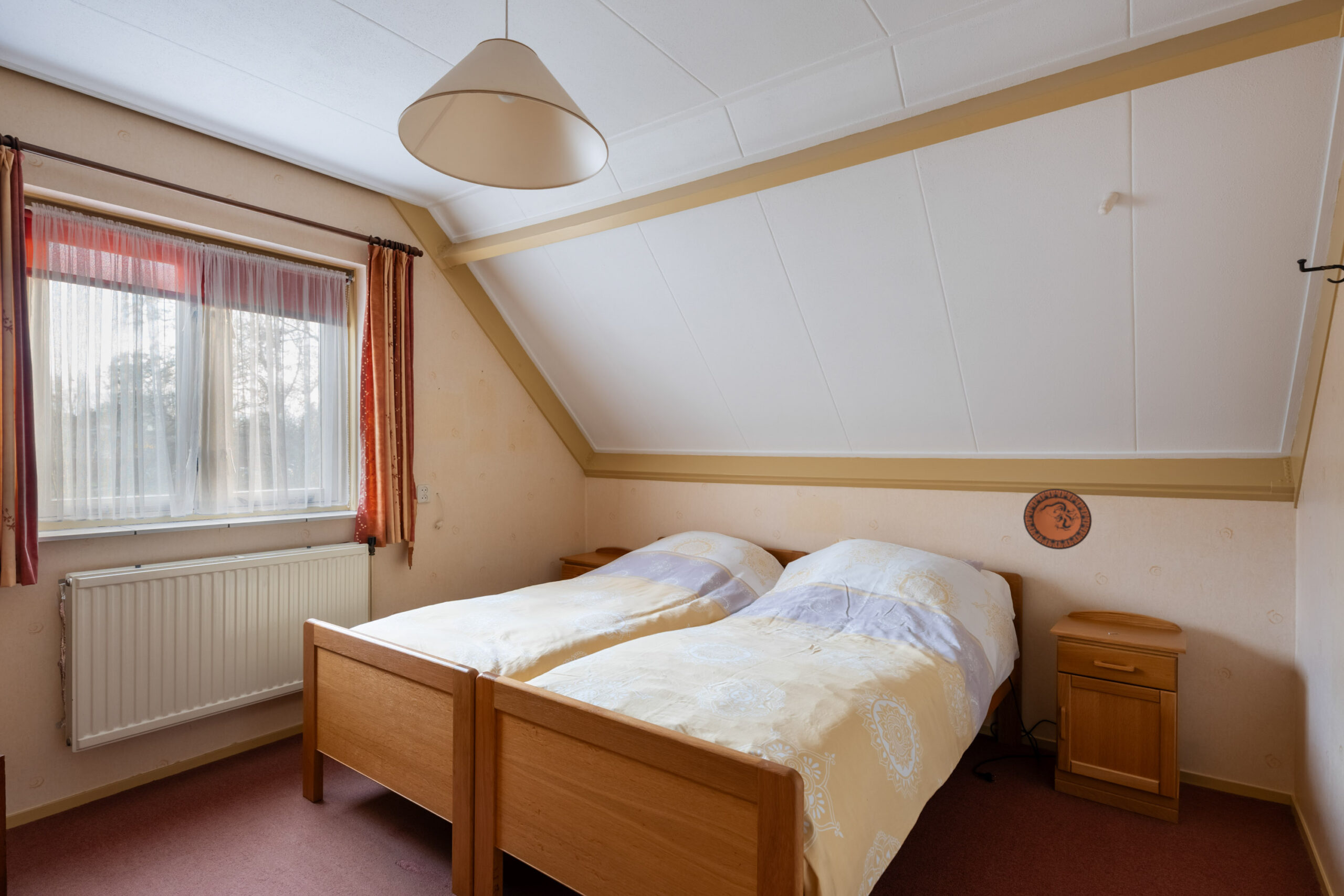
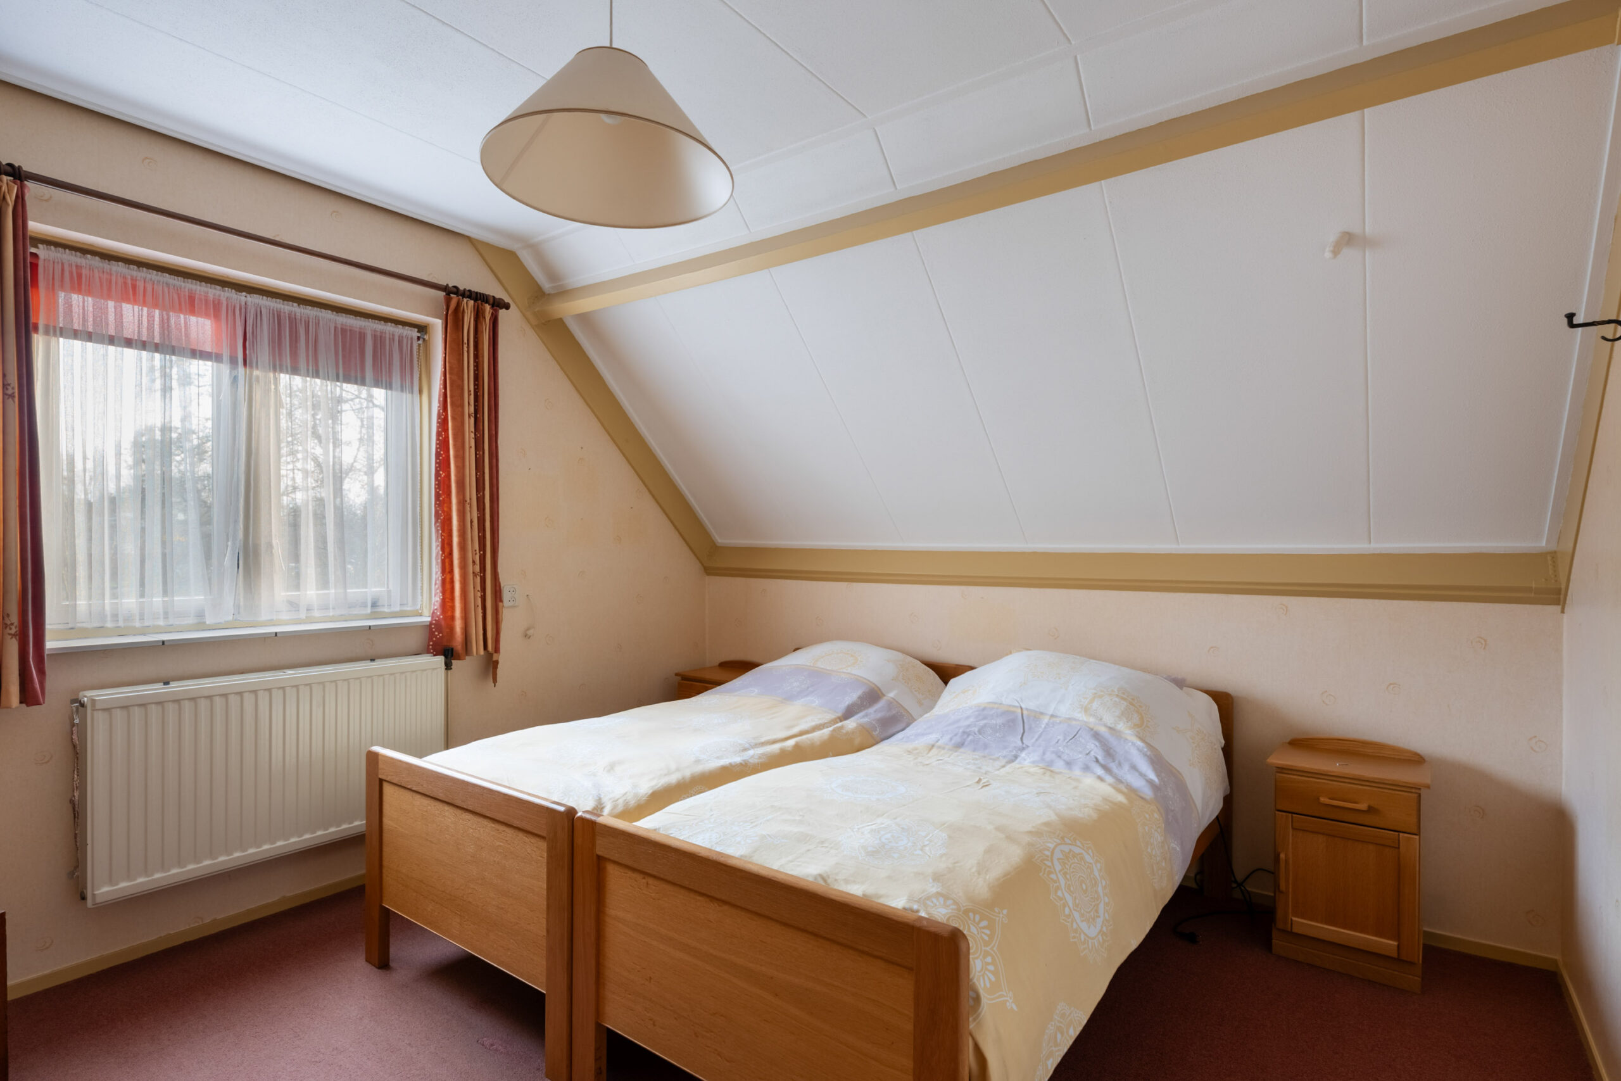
- decorative plate (1056, 519)
